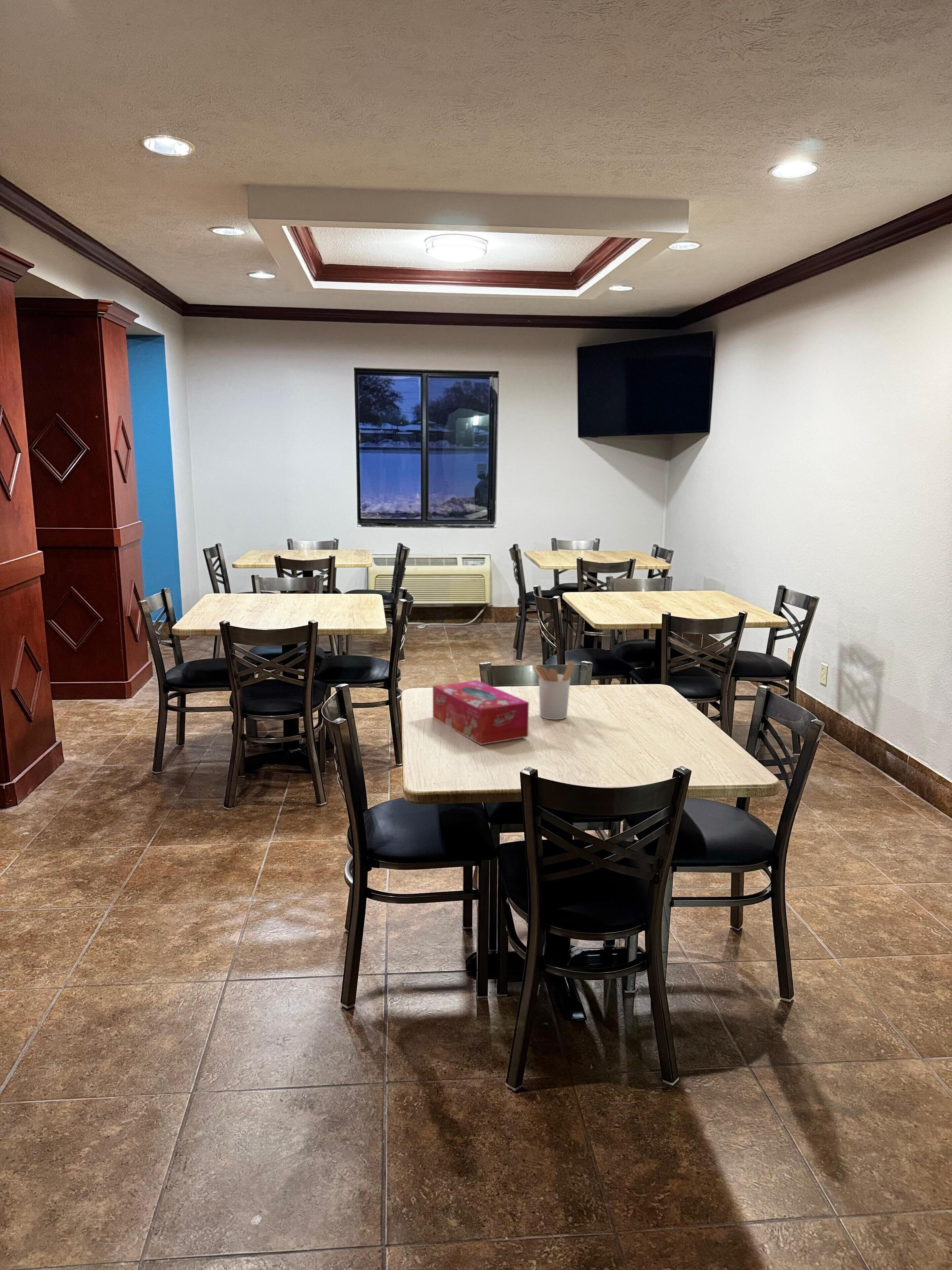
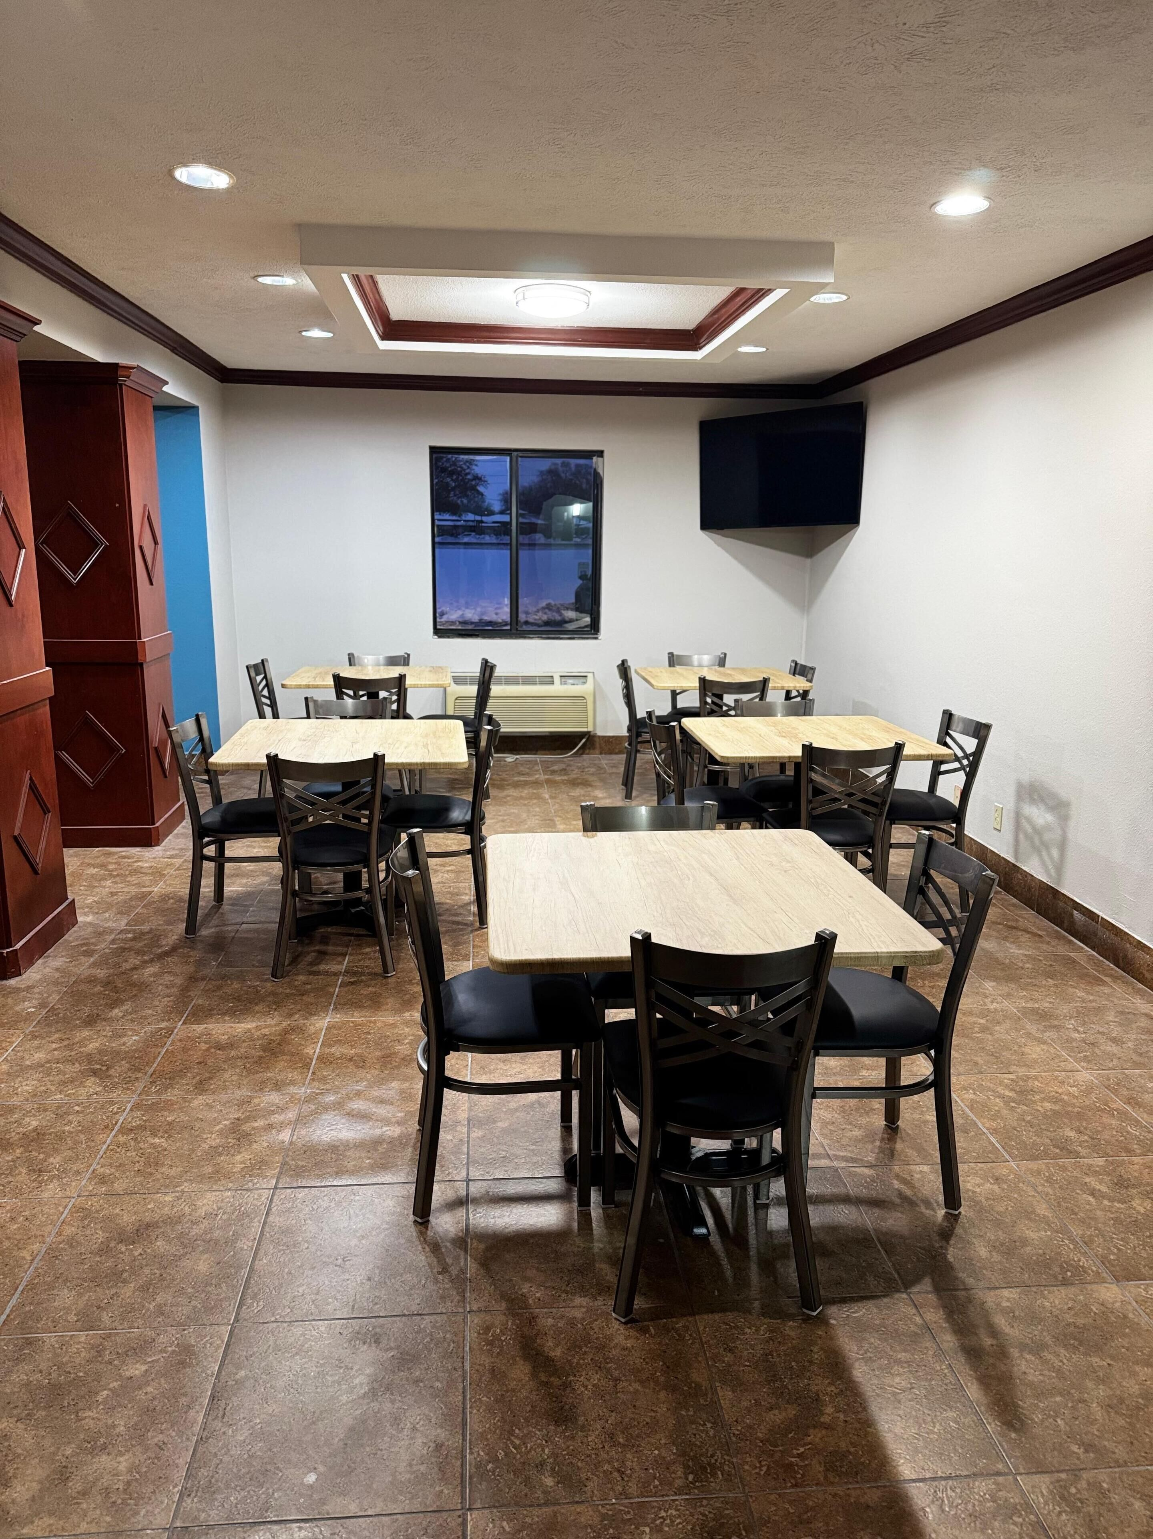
- tissue box (479, 710)
- utensil holder (551, 689)
